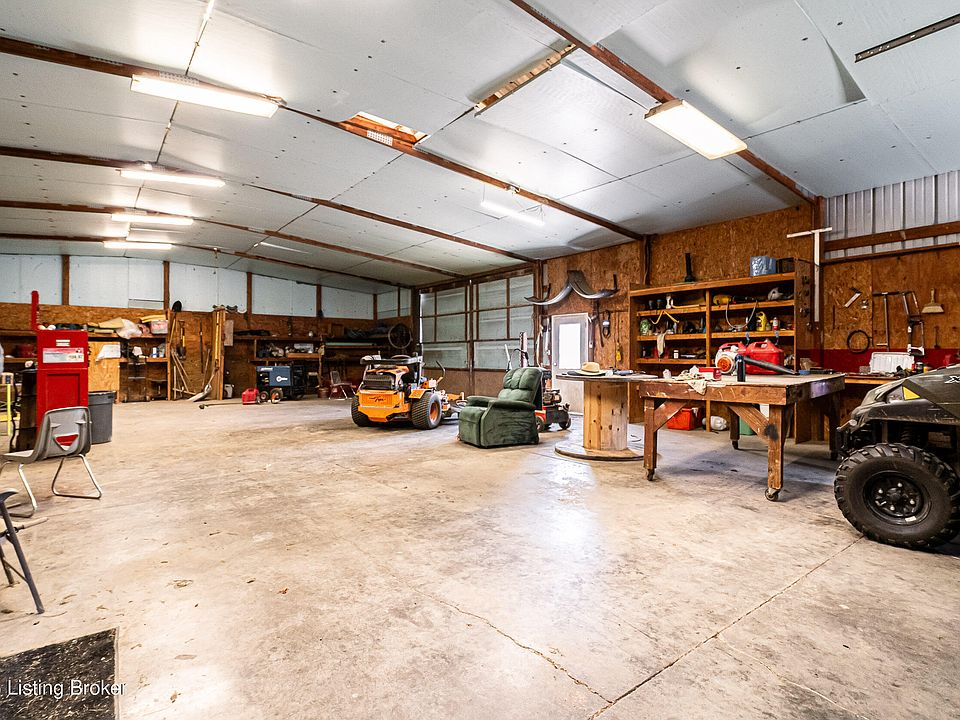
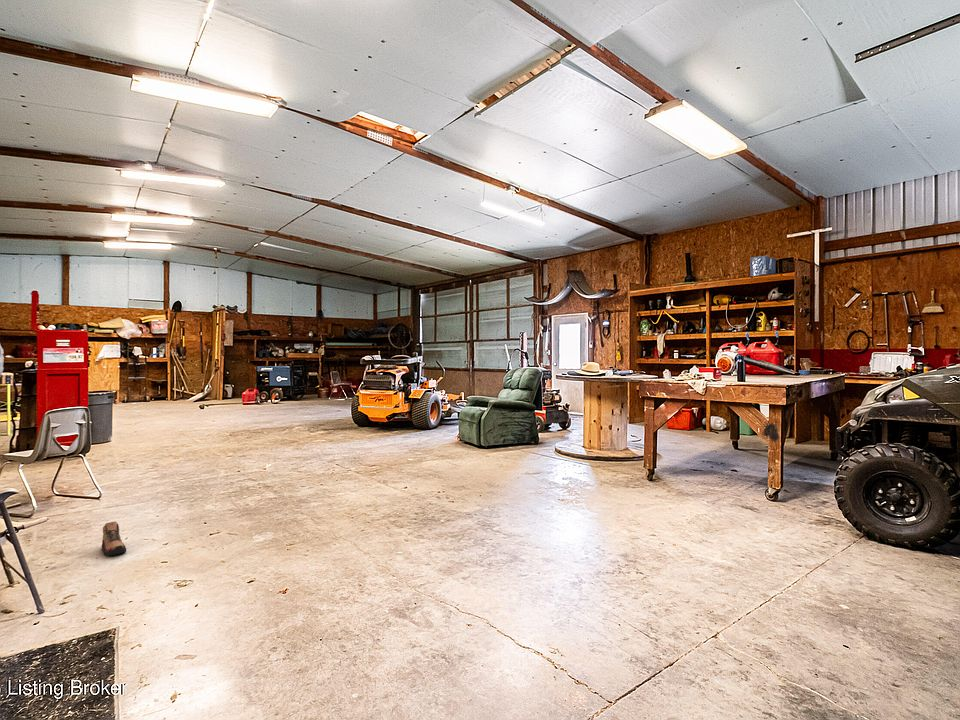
+ shoe (113, 536)
